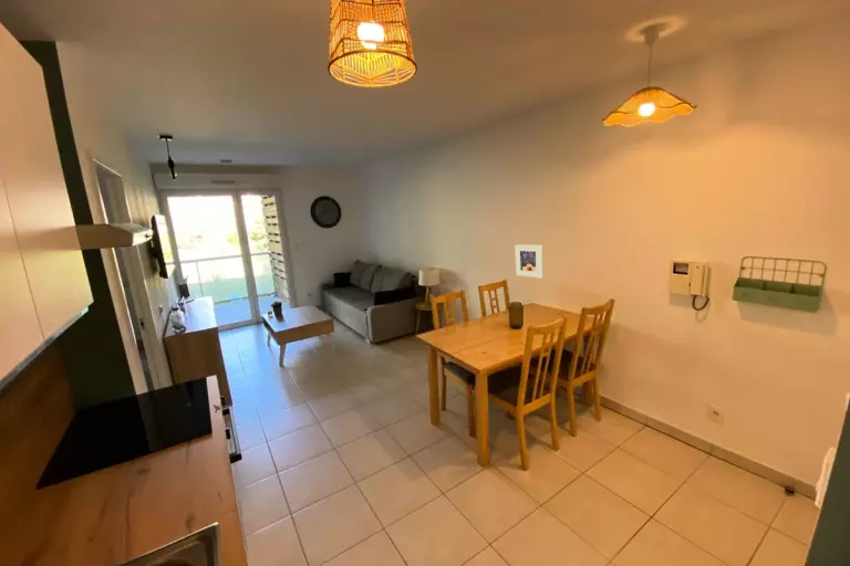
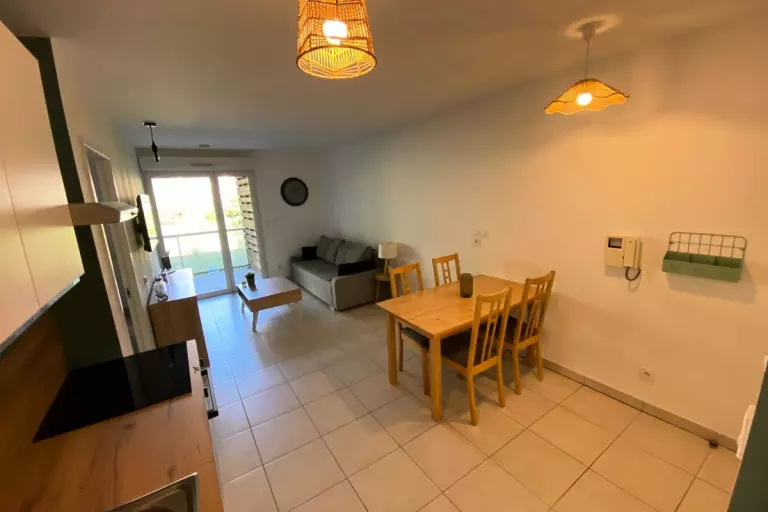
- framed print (528, 261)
